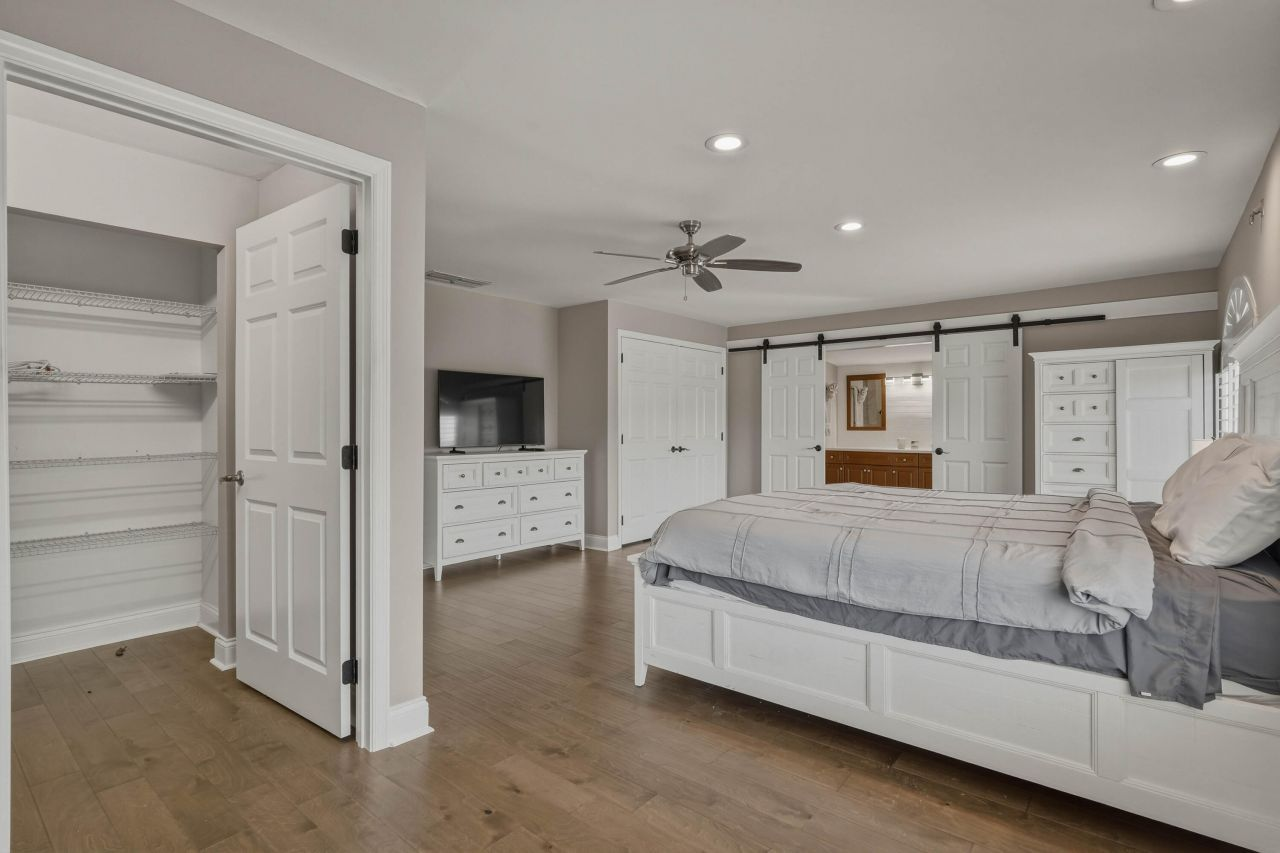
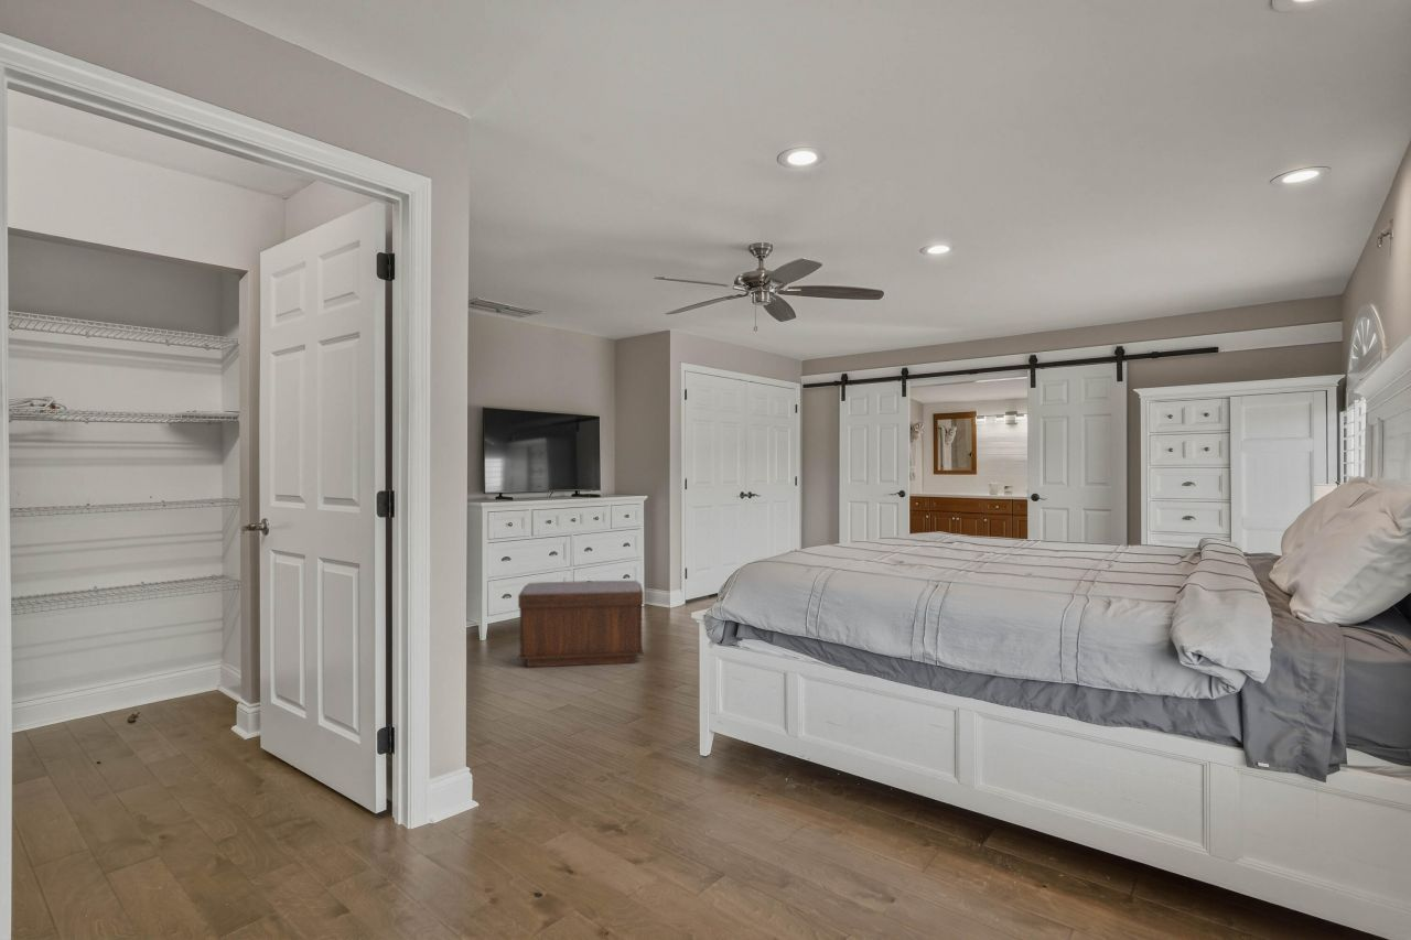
+ bench (582, 620)
